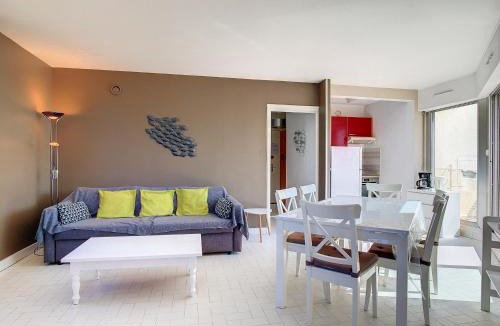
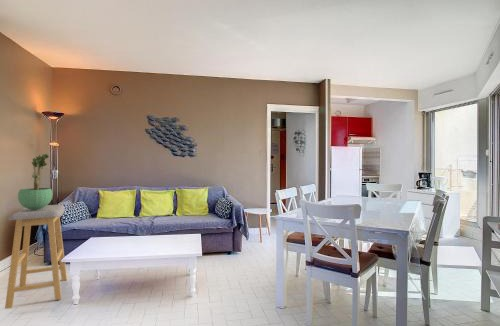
+ potted plant (36, 180)
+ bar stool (28, 250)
